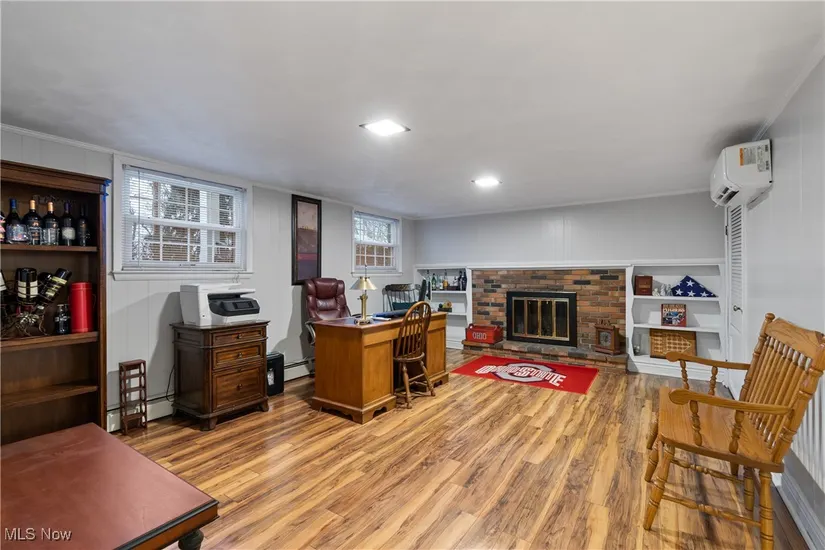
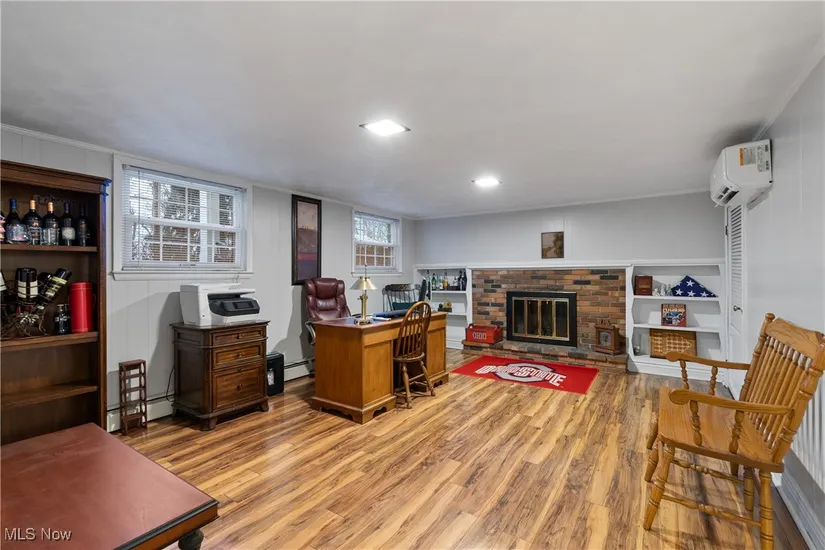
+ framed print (552, 245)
